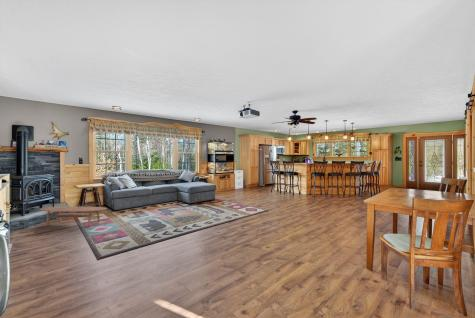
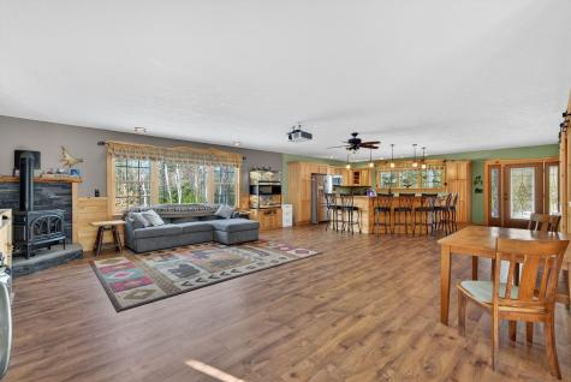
- coffee table (73, 216)
